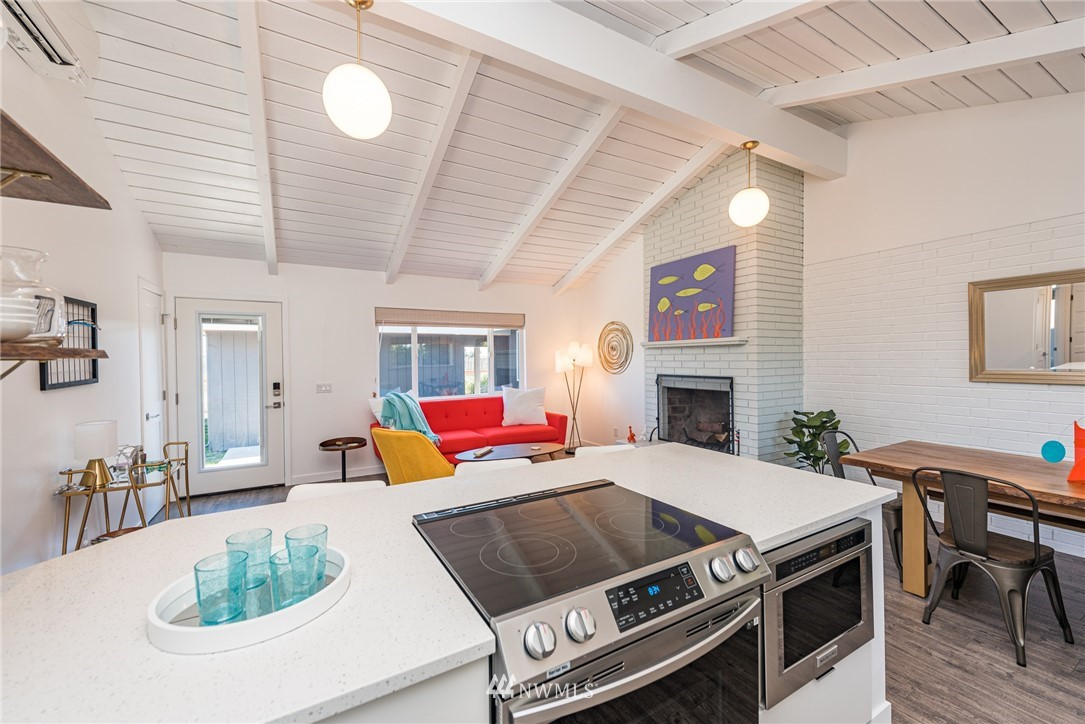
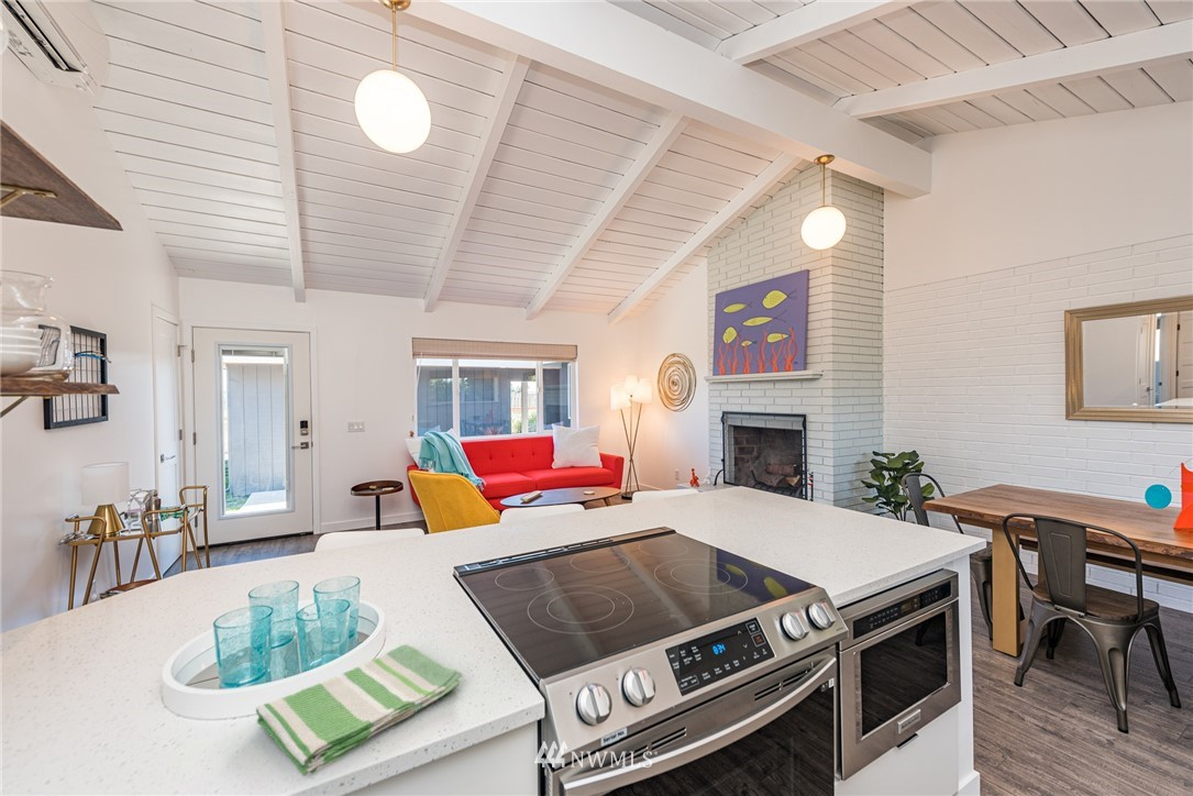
+ dish towel (364, 695)
